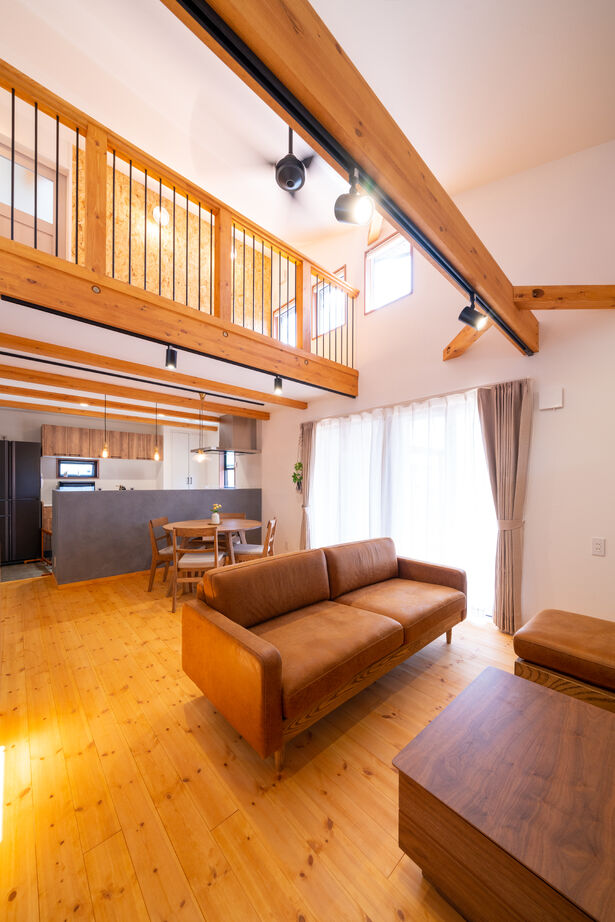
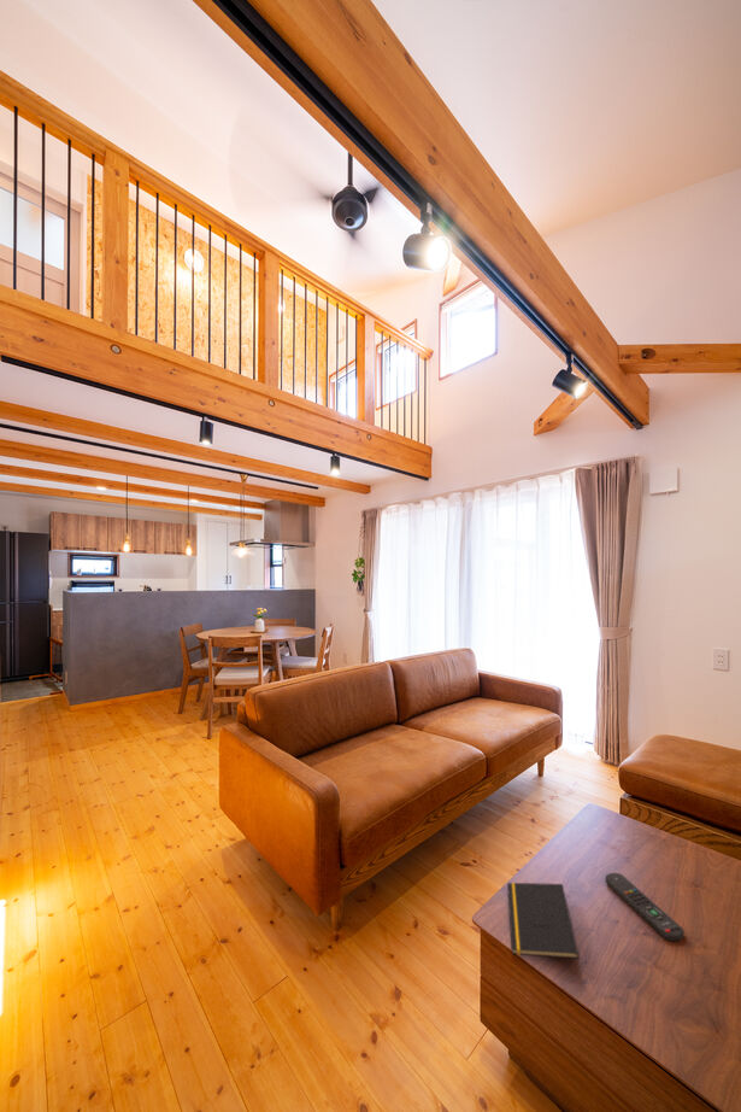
+ notepad (539, 915)
+ remote control (641, 903)
